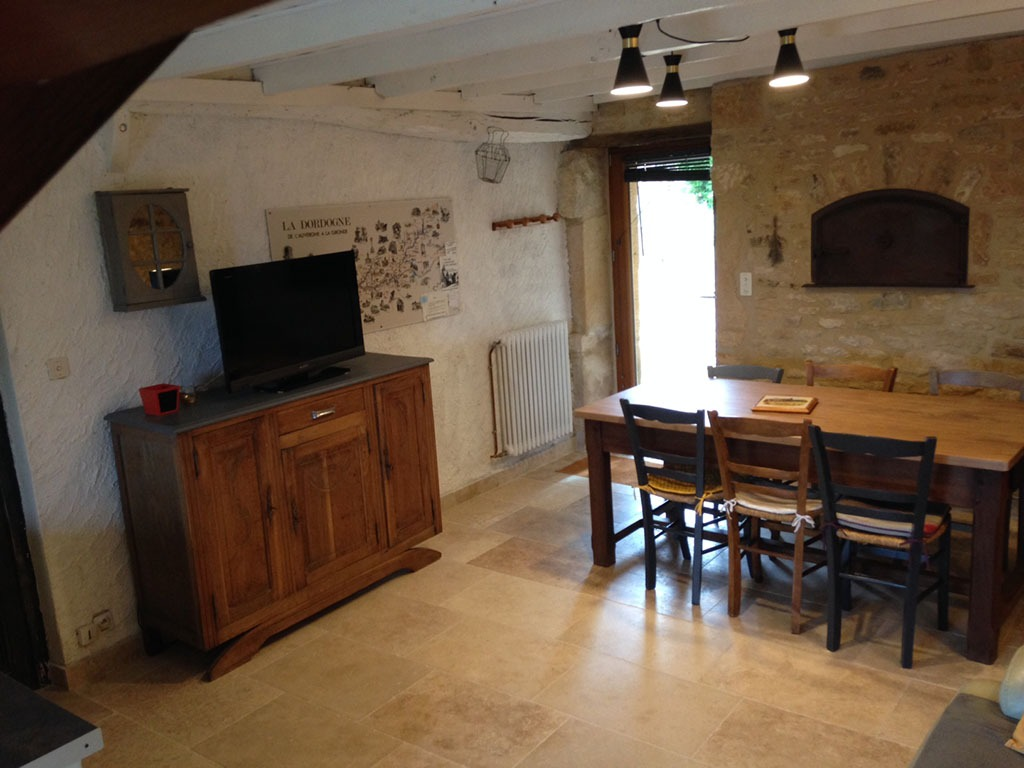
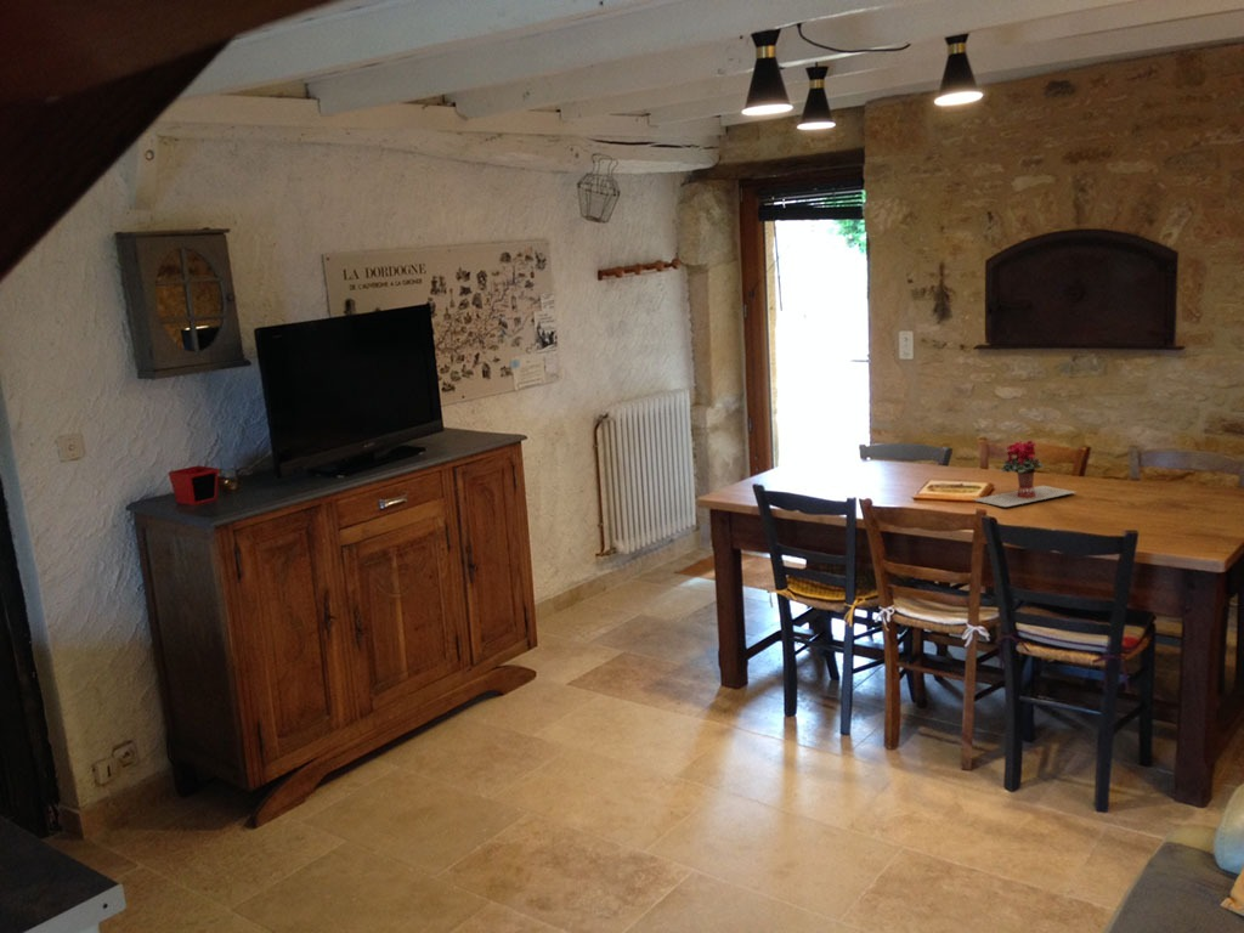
+ potted flower (1024, 469)
